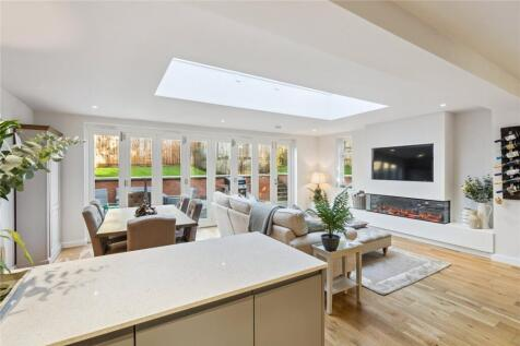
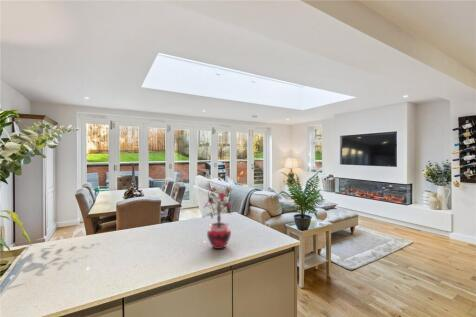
+ potted plant (218, 216)
